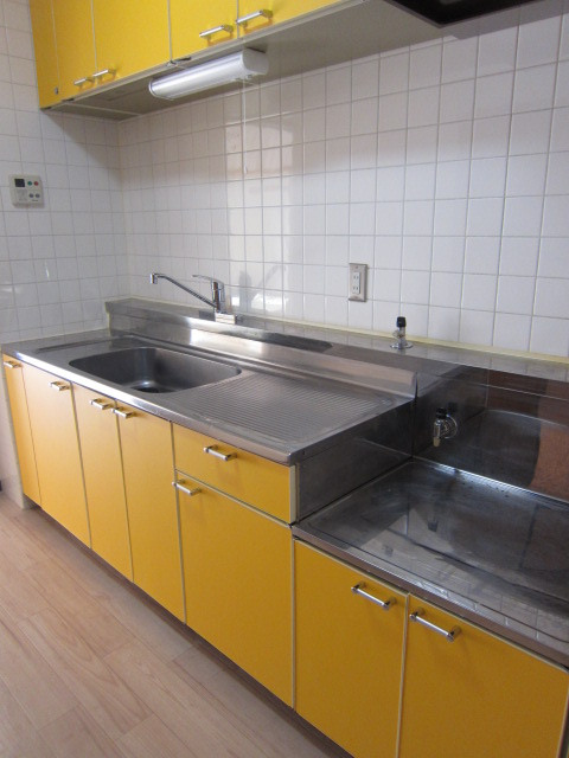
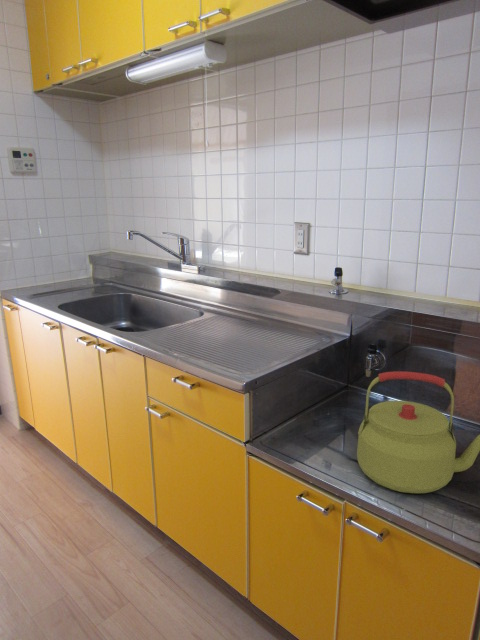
+ kettle (422, 424)
